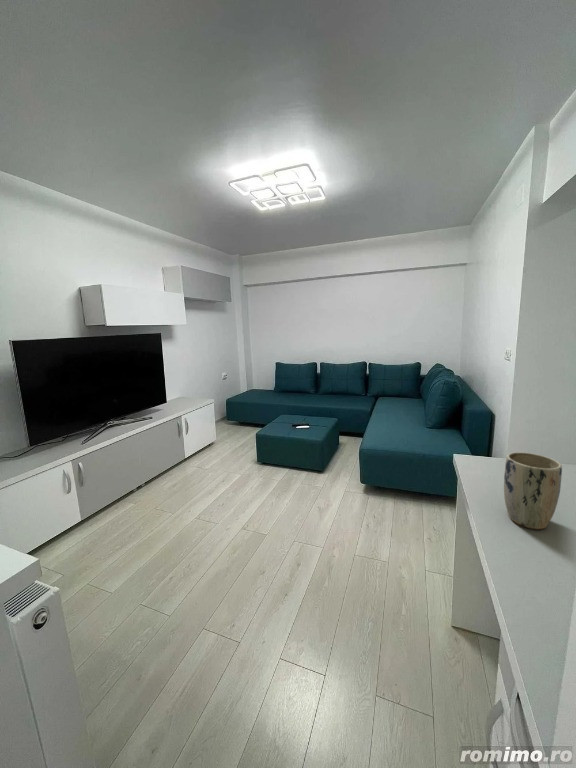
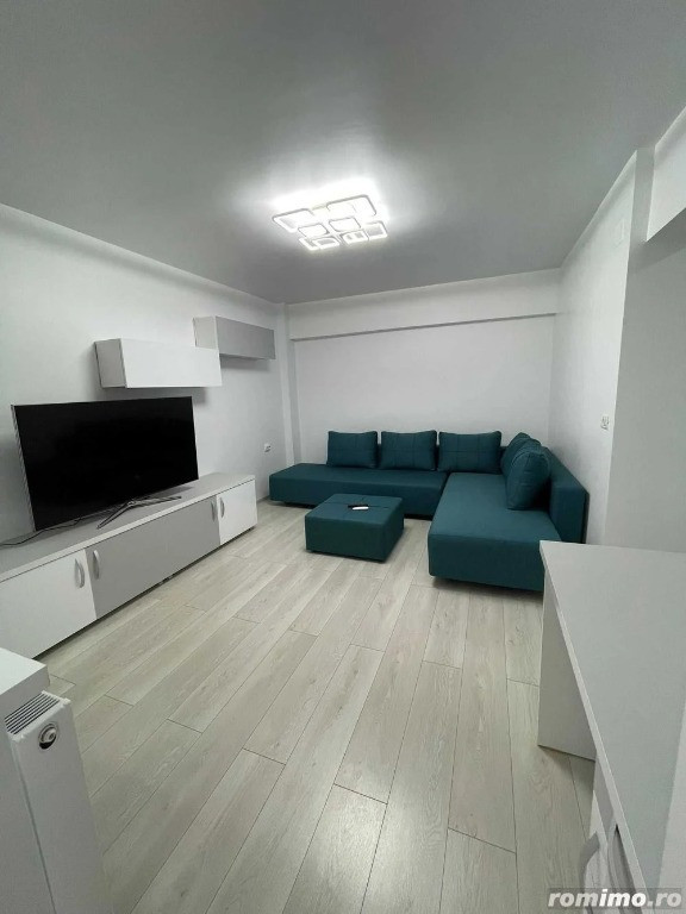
- plant pot (529, 490)
